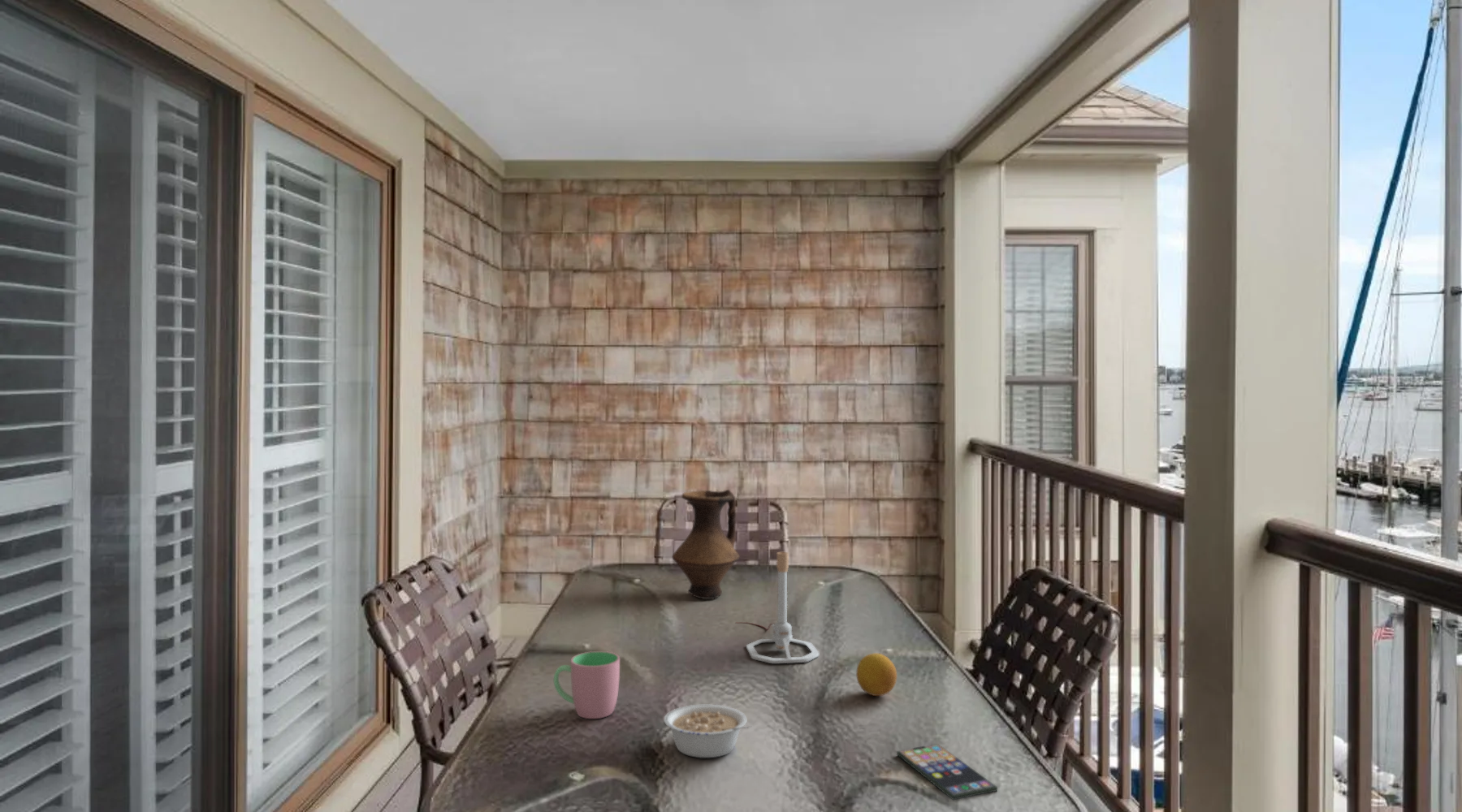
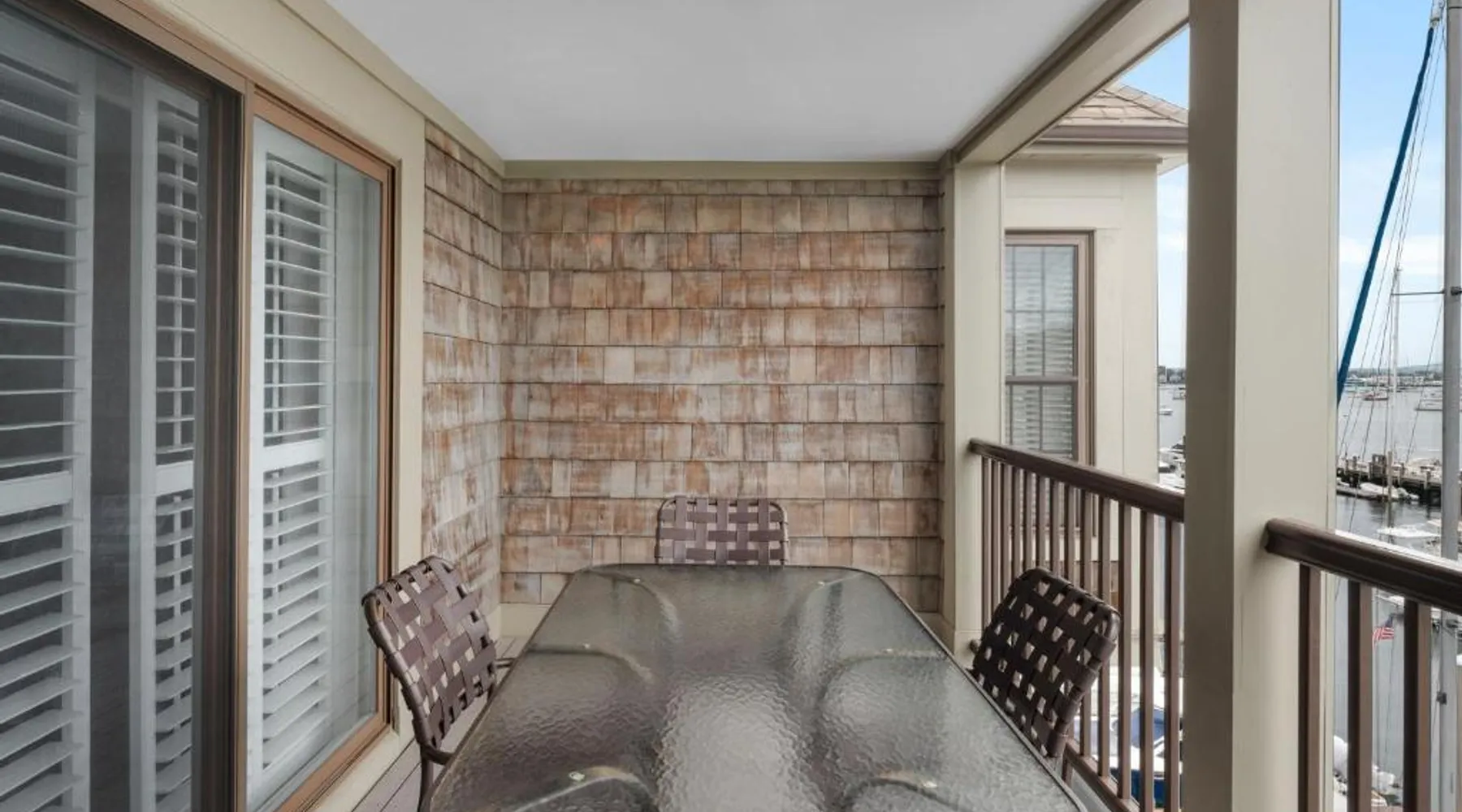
- smartphone (945, 770)
- cup (586, 685)
- fruit (876, 674)
- lamp base (778, 594)
- vase (707, 543)
- legume (708, 729)
